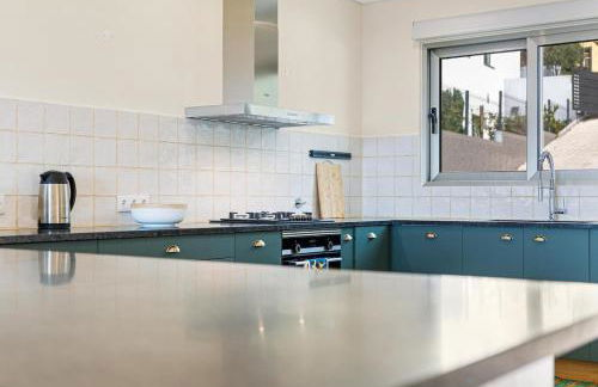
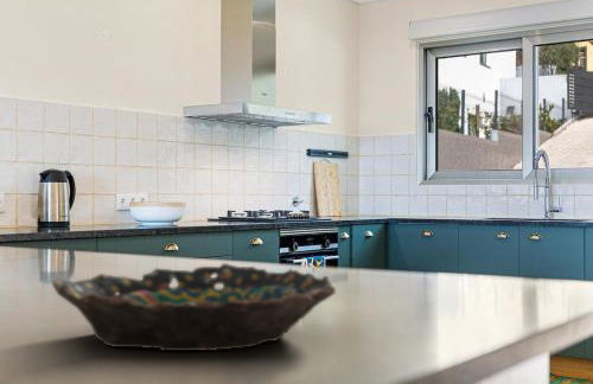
+ bowl (196, 303)
